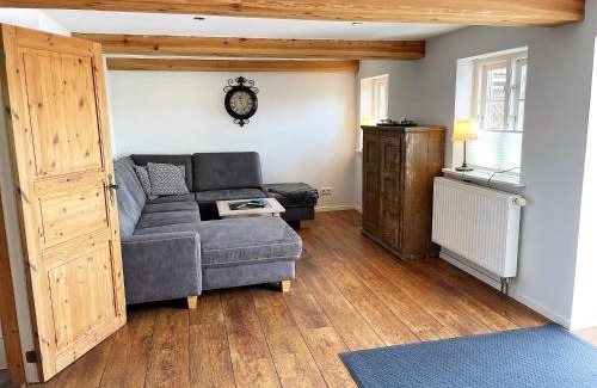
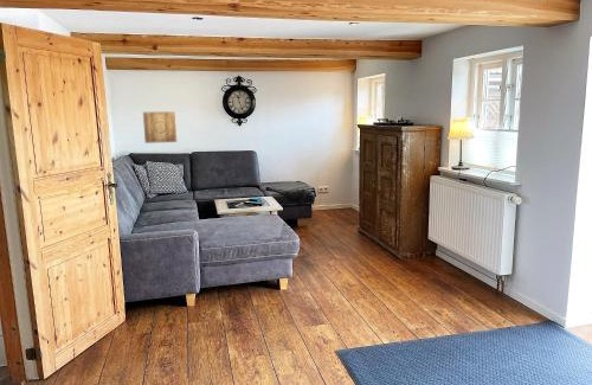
+ wall art (160, 127)
